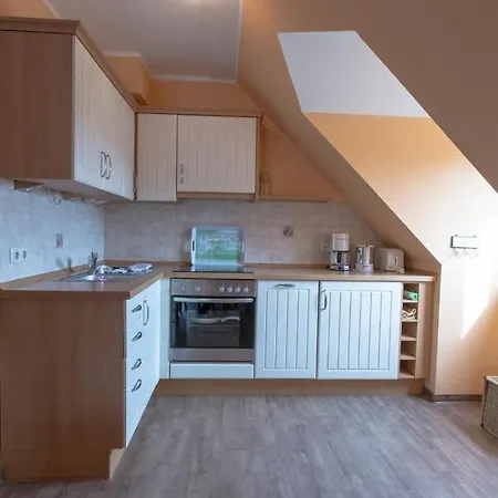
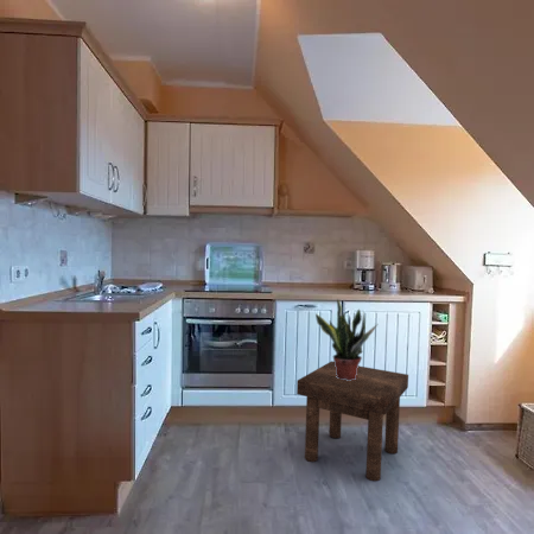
+ stool (352, 415)
+ potted plant (344, 338)
